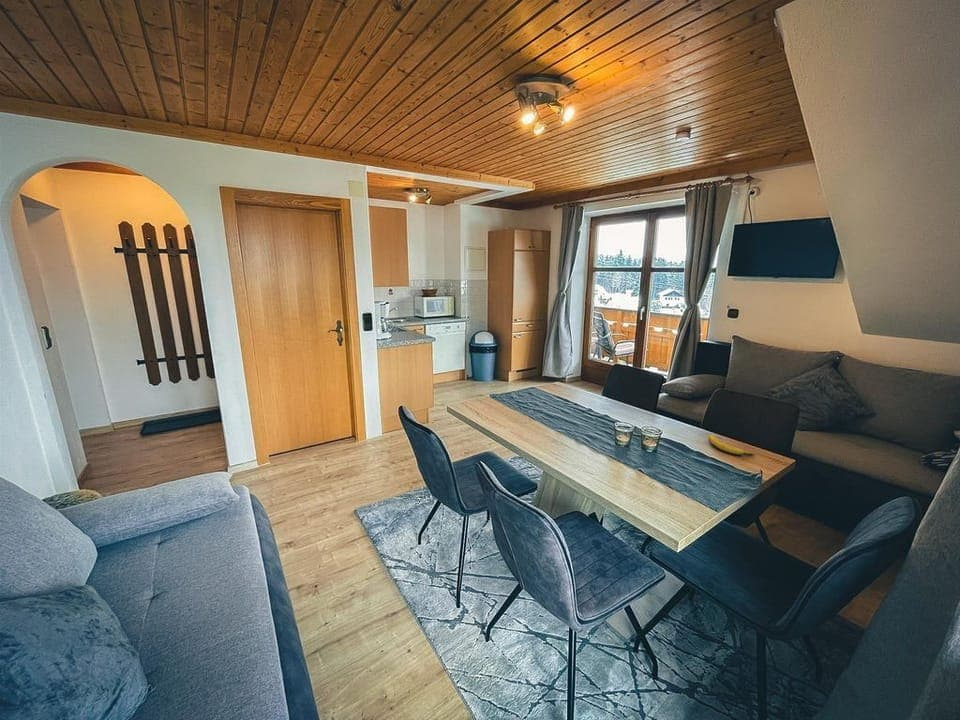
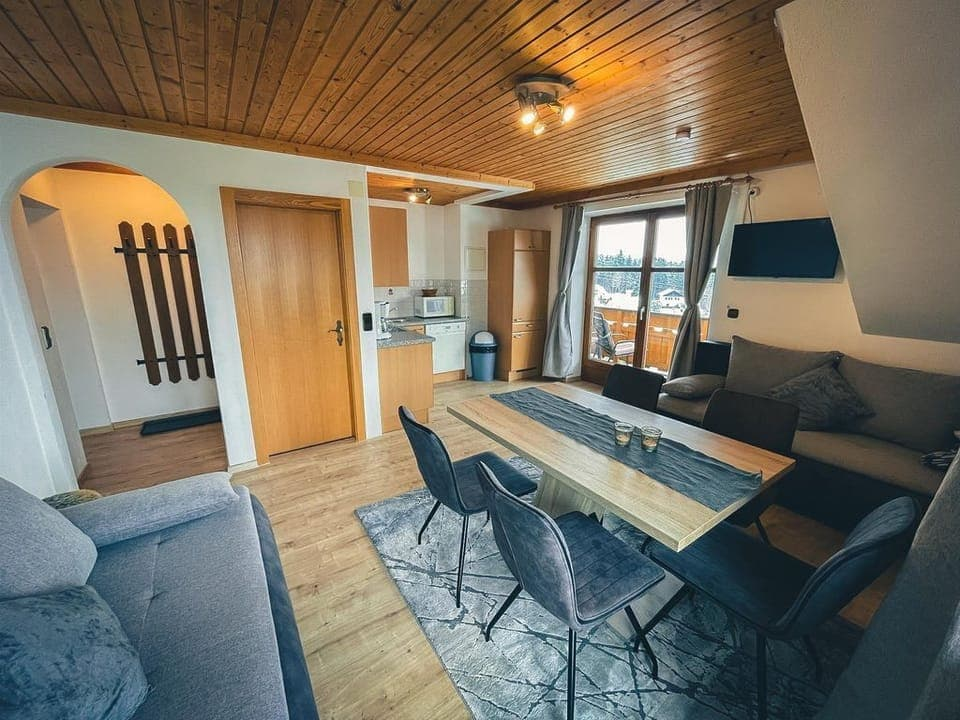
- banana (728, 445)
